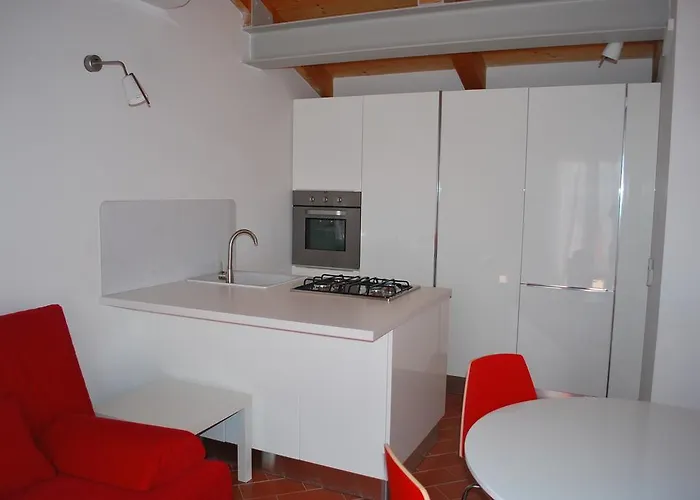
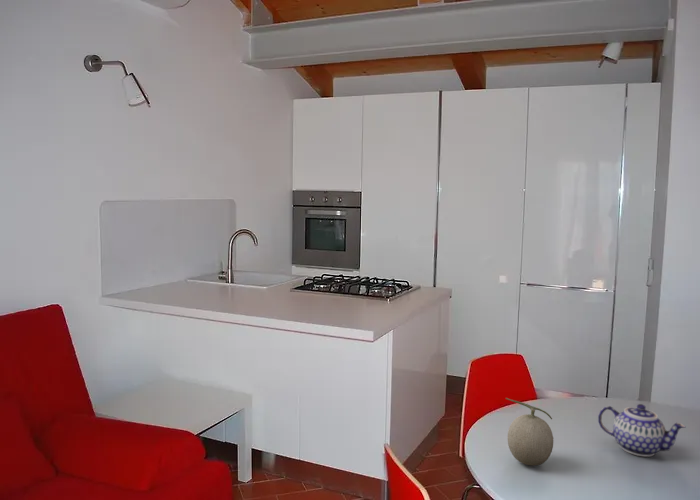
+ fruit (531, 432)
+ teapot (639, 427)
